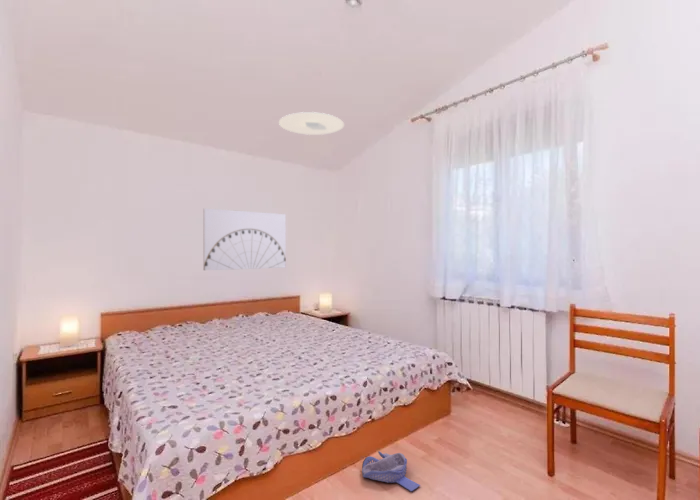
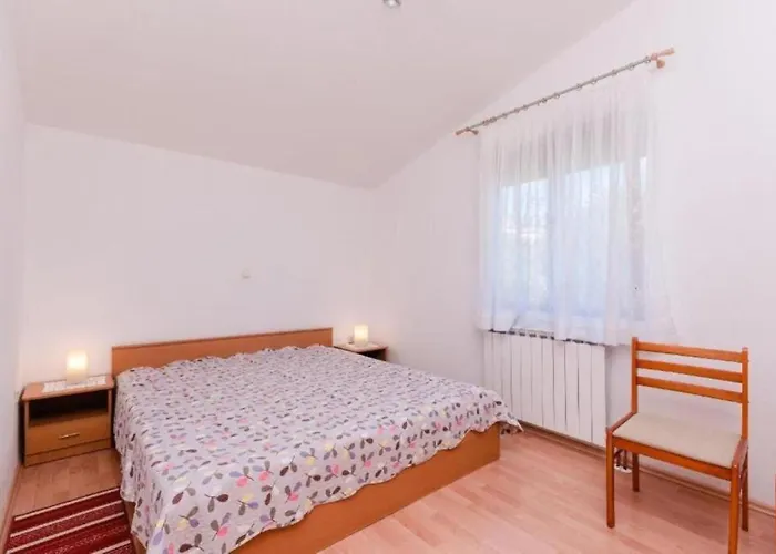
- wall art (247, 240)
- dental model (392, 467)
- ceiling light (311, 121)
